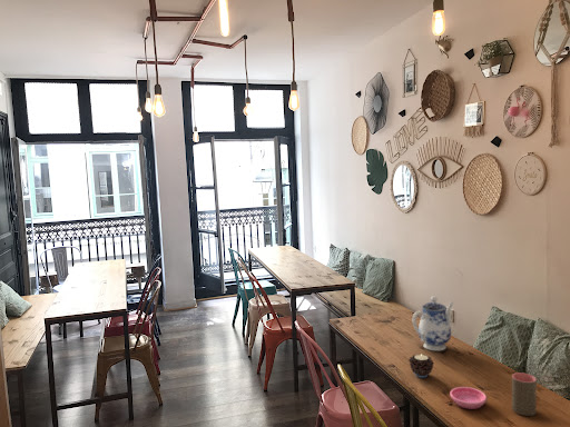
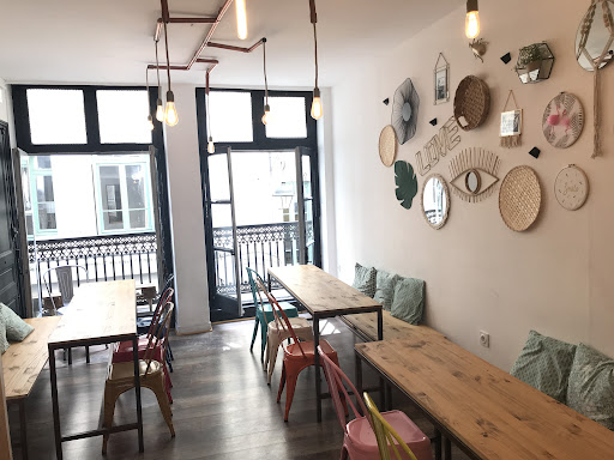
- cup (523, 394)
- candle (421, 364)
- teapot (434, 321)
- saucer (468, 398)
